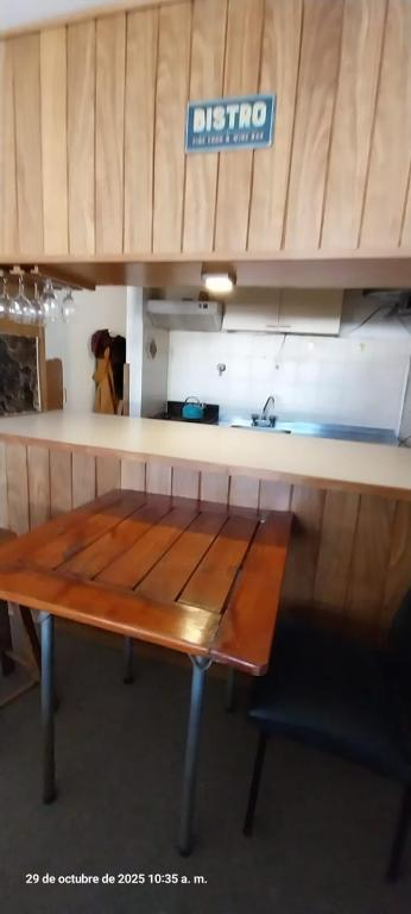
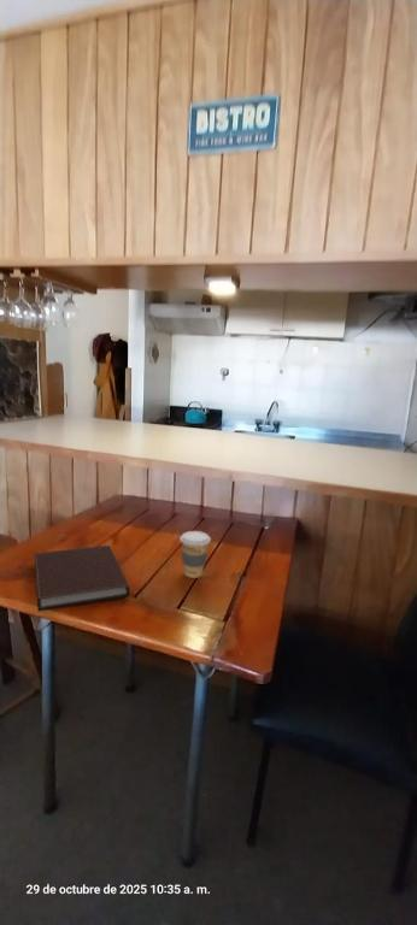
+ notebook (78, 573)
+ coffee cup (194, 554)
